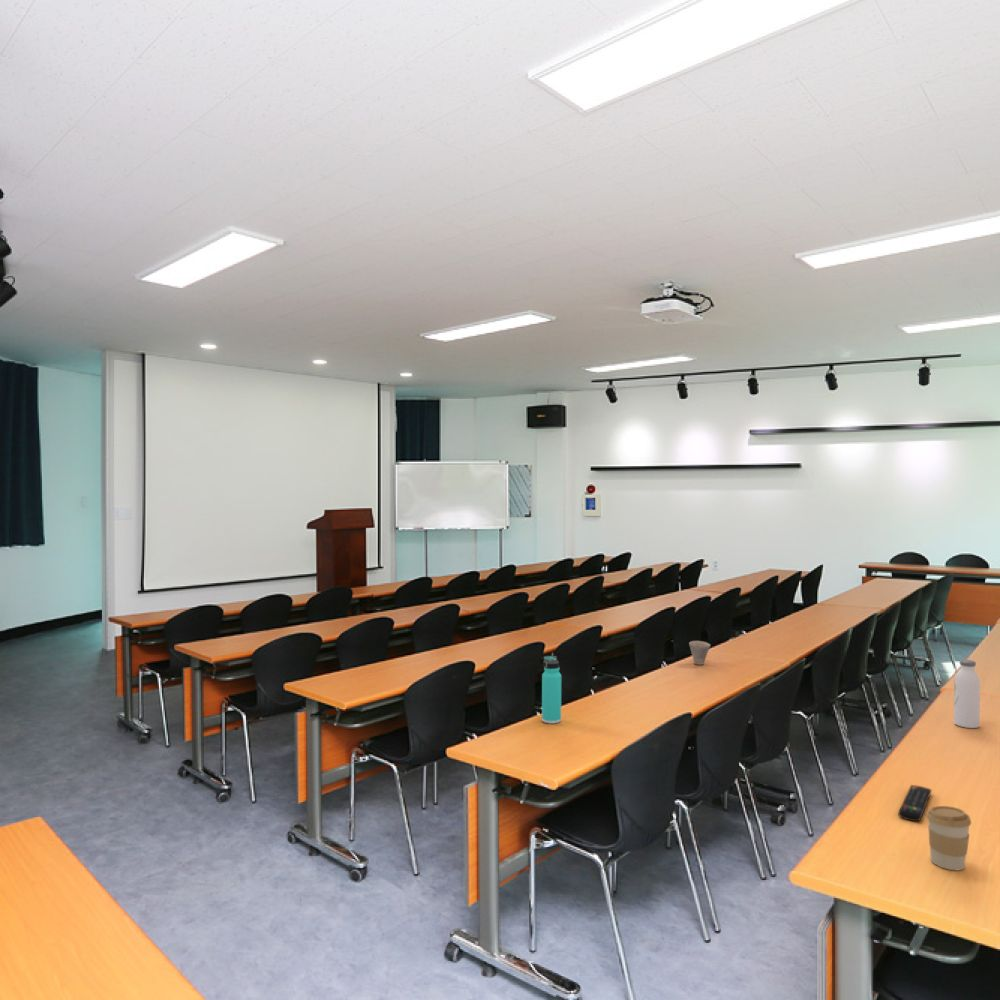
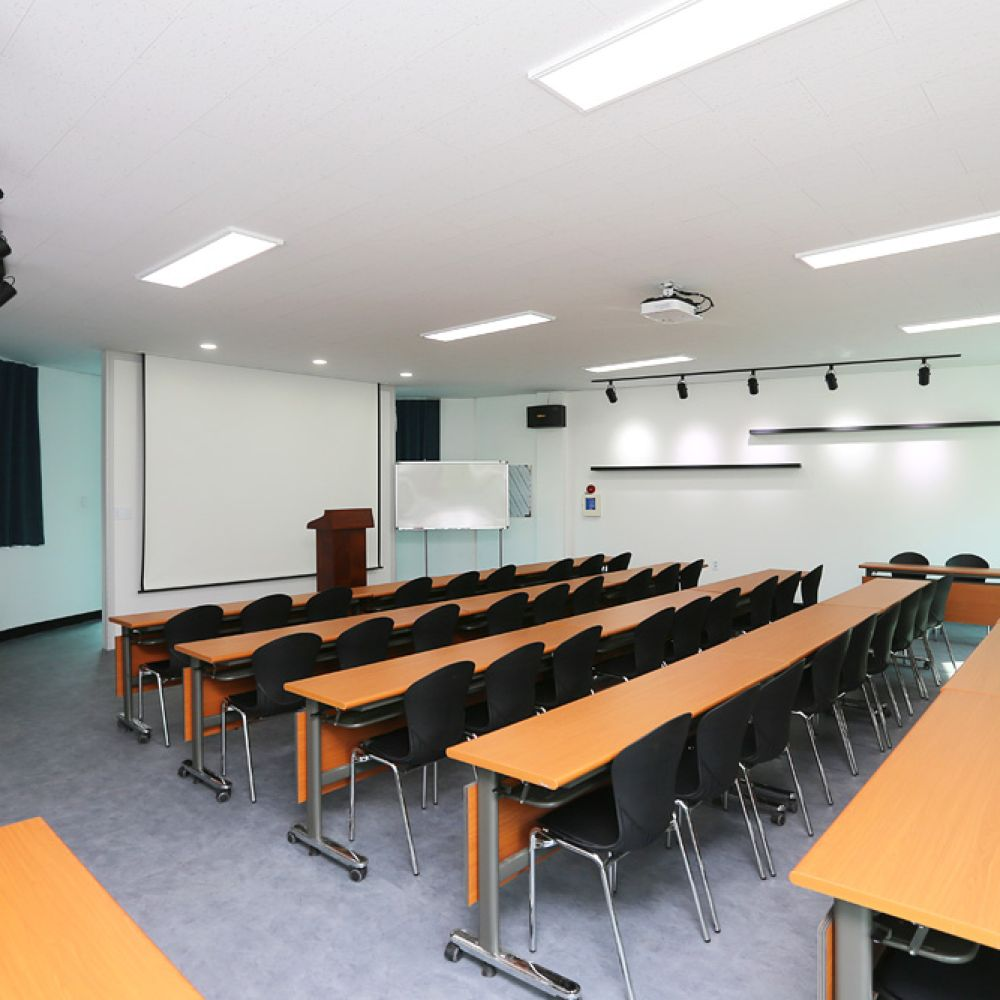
- coffee cup (947, 836)
- water bottle (967, 692)
- remote control (915, 802)
- thermos bottle (551, 688)
- cup (699, 653)
